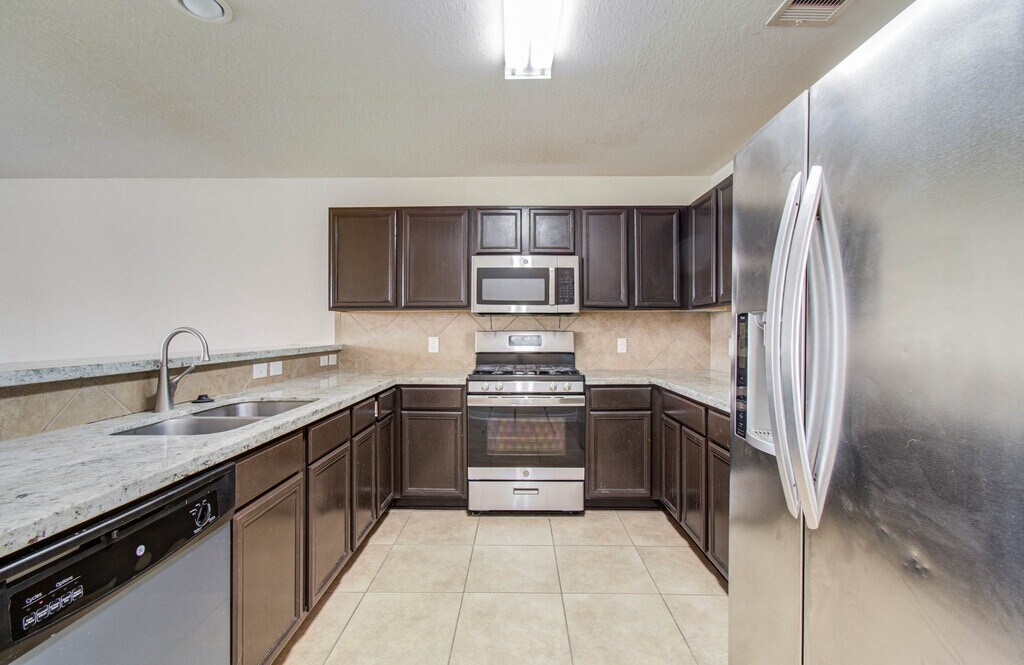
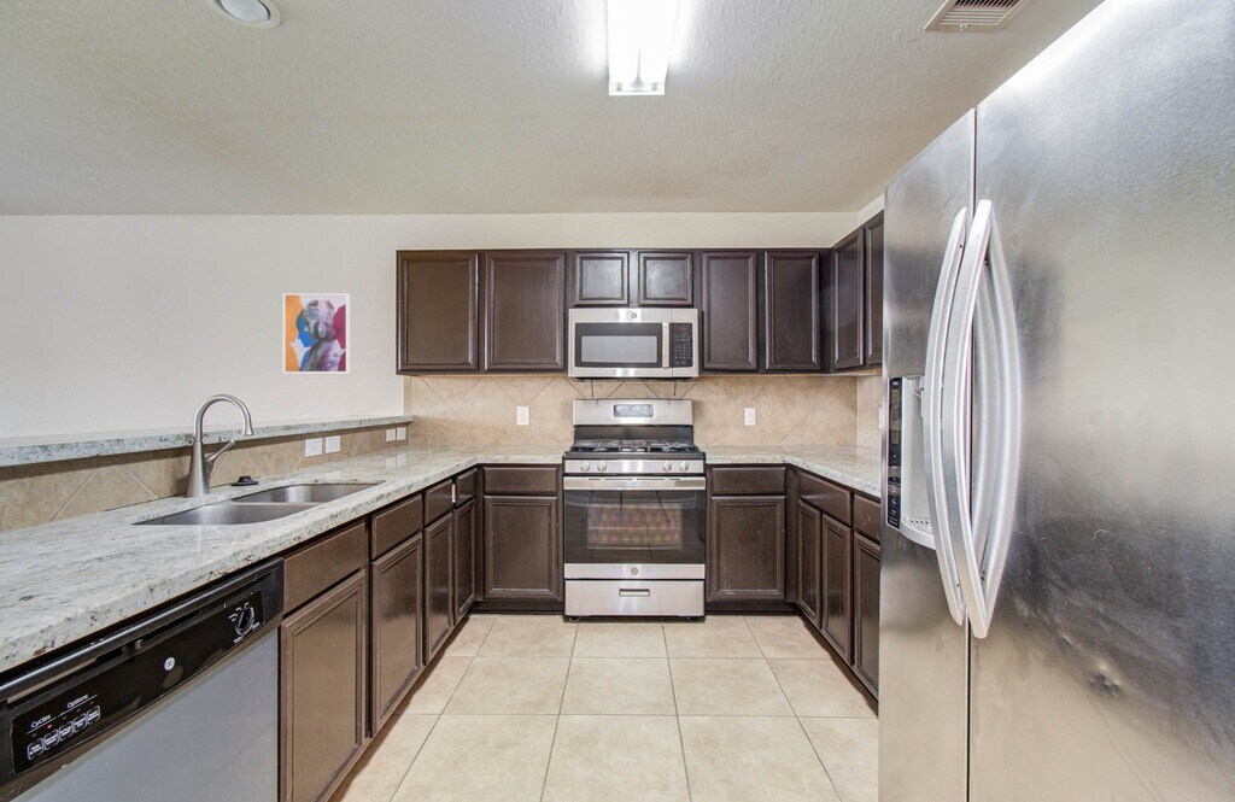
+ wall art (316, 333)
